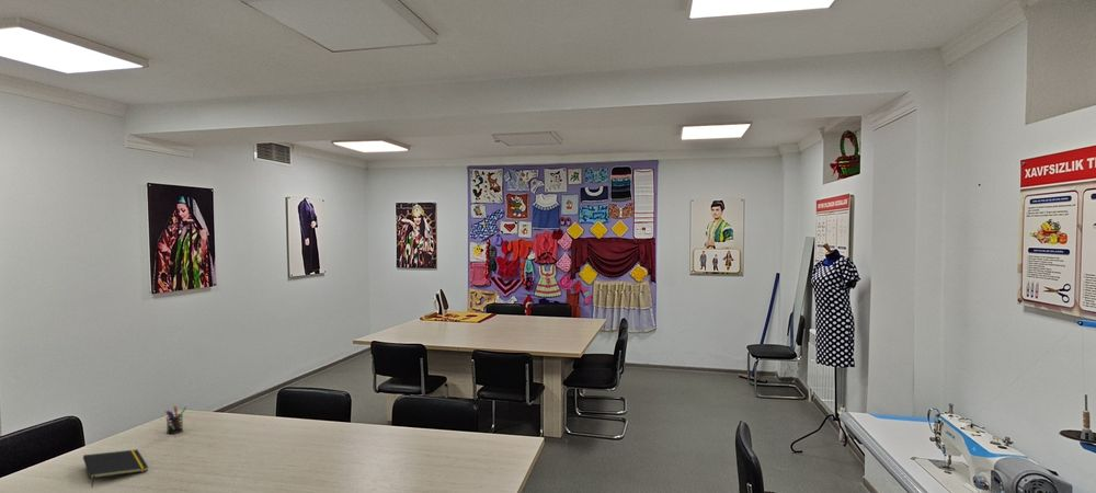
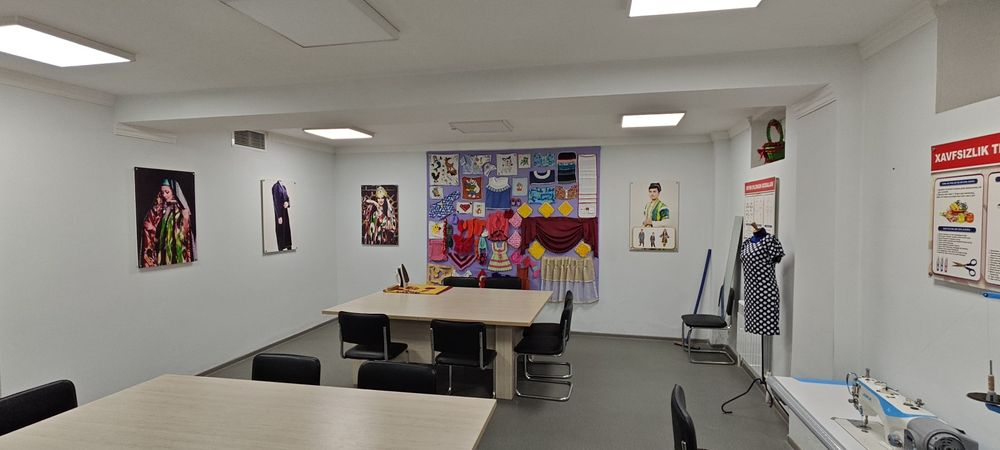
- pen holder (176, 417)
- notepad (115, 462)
